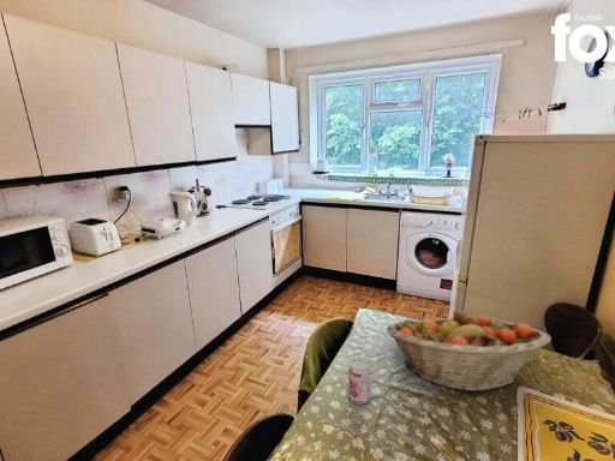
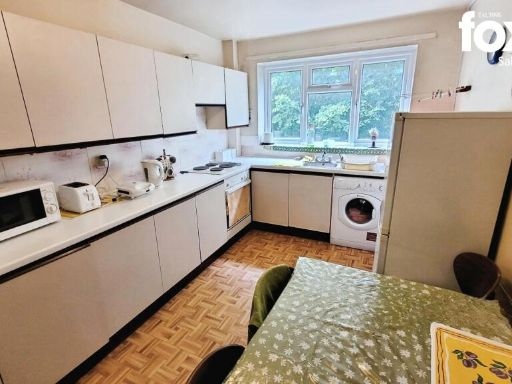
- beverage can (358, 381)
- fruit basket (461, 341)
